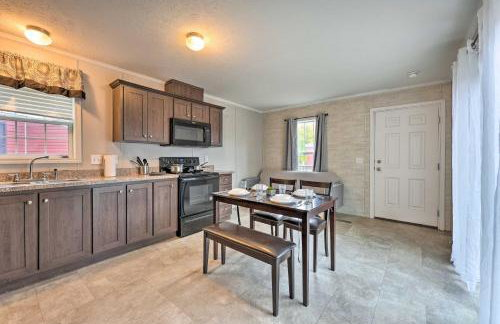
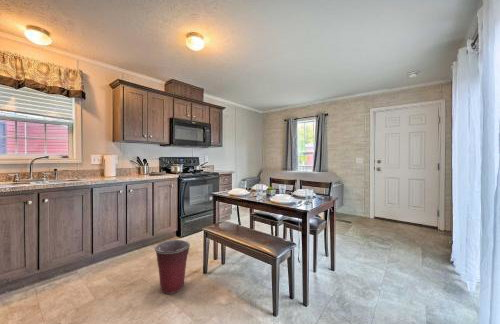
+ trash bin (172, 266)
